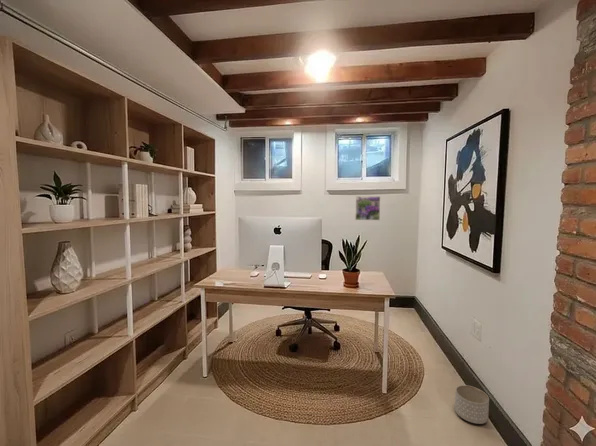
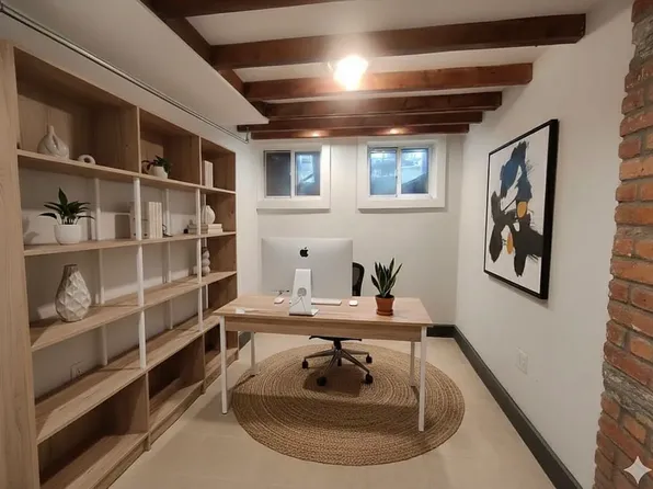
- planter (471, 404)
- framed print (367, 208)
